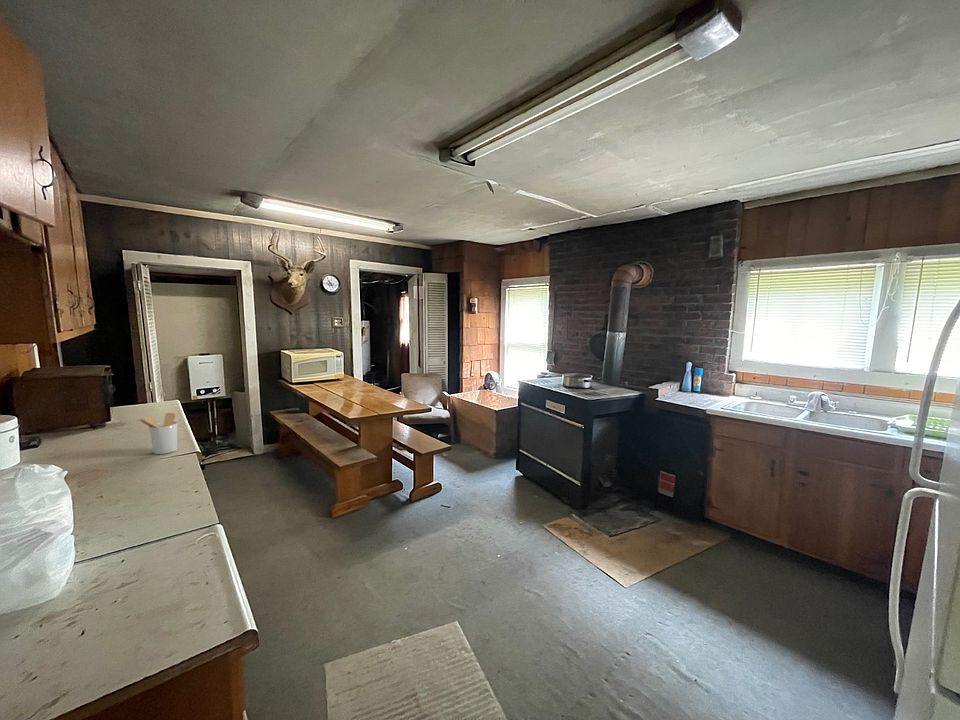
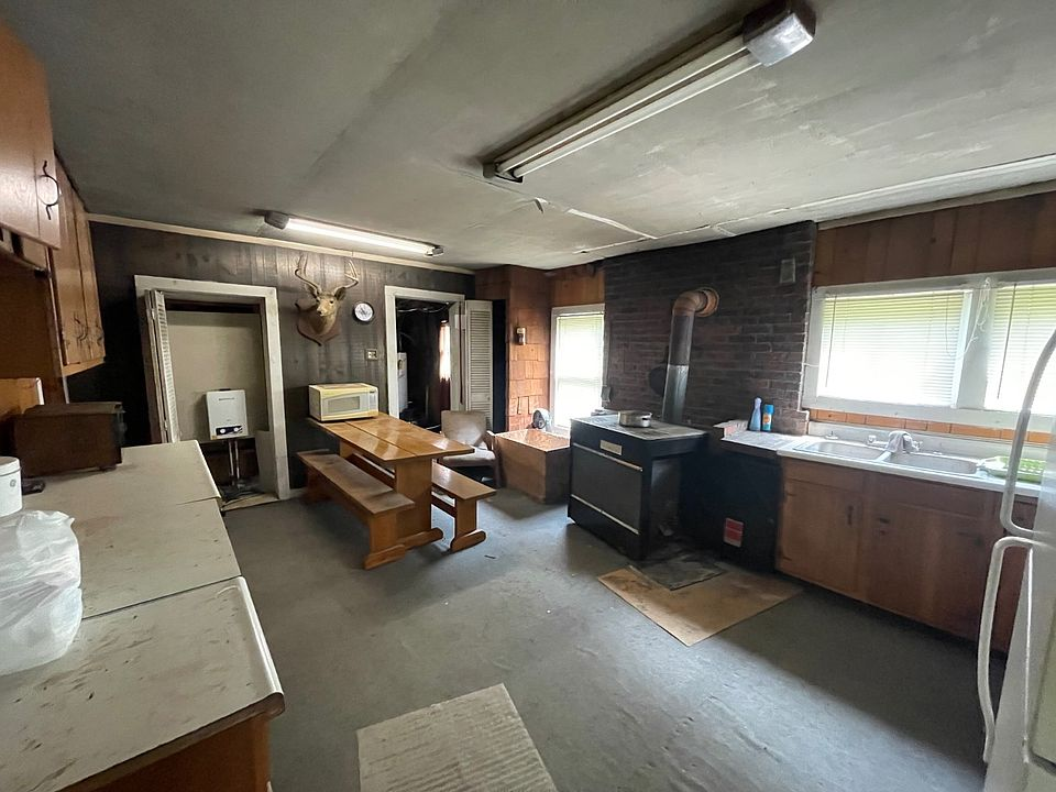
- utensil holder (157, 432)
